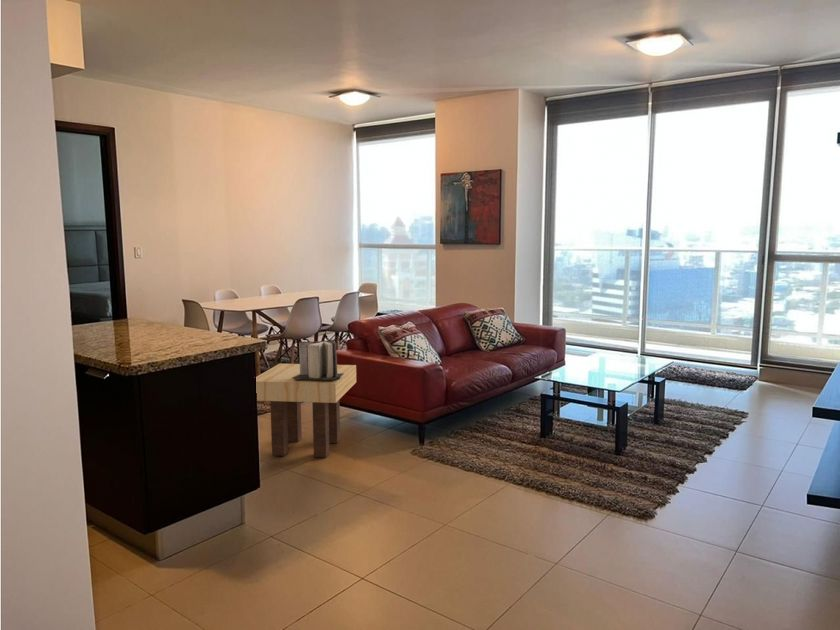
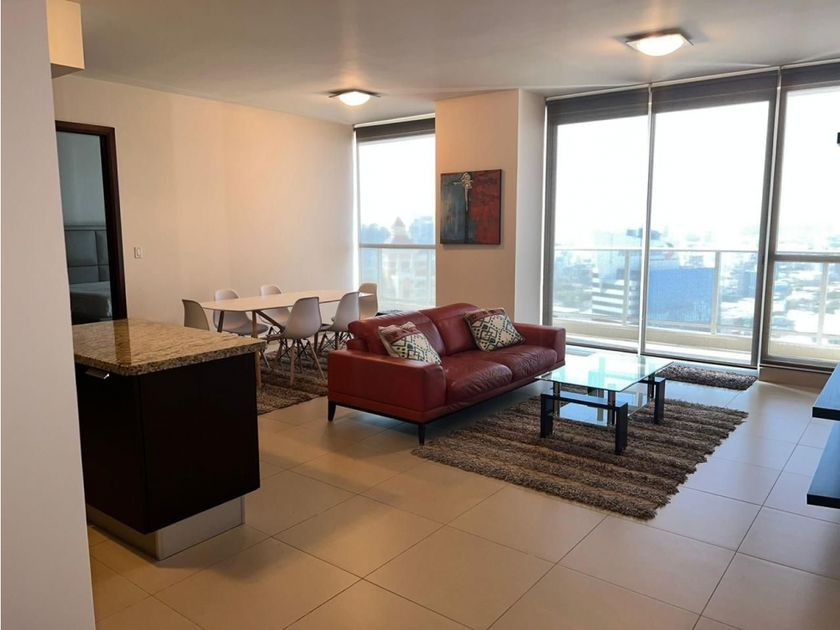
- side table (300, 410)
- book (318, 359)
